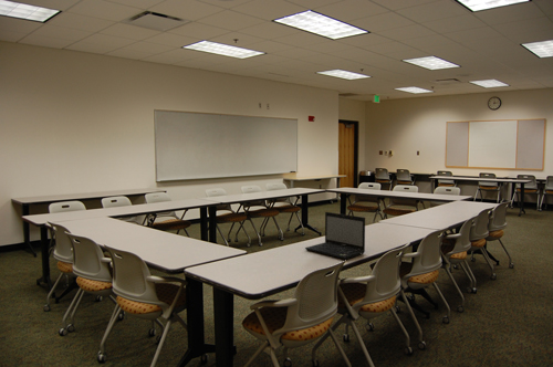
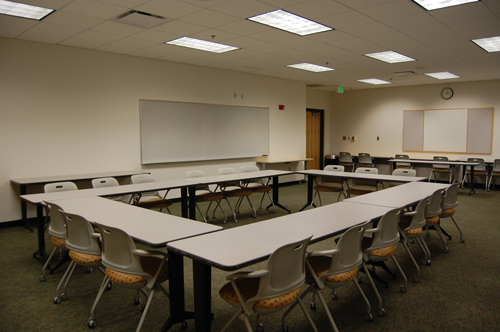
- laptop (334, 234)
